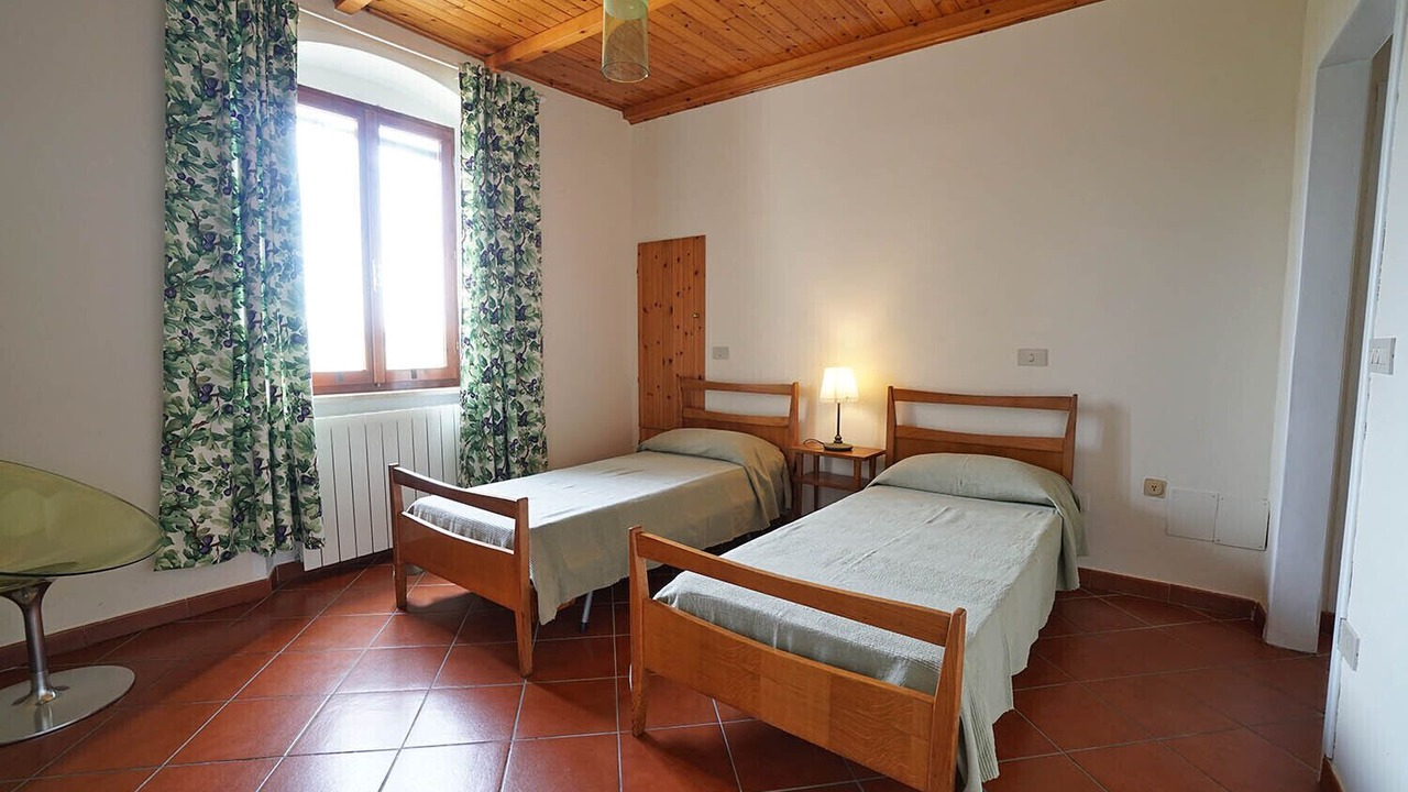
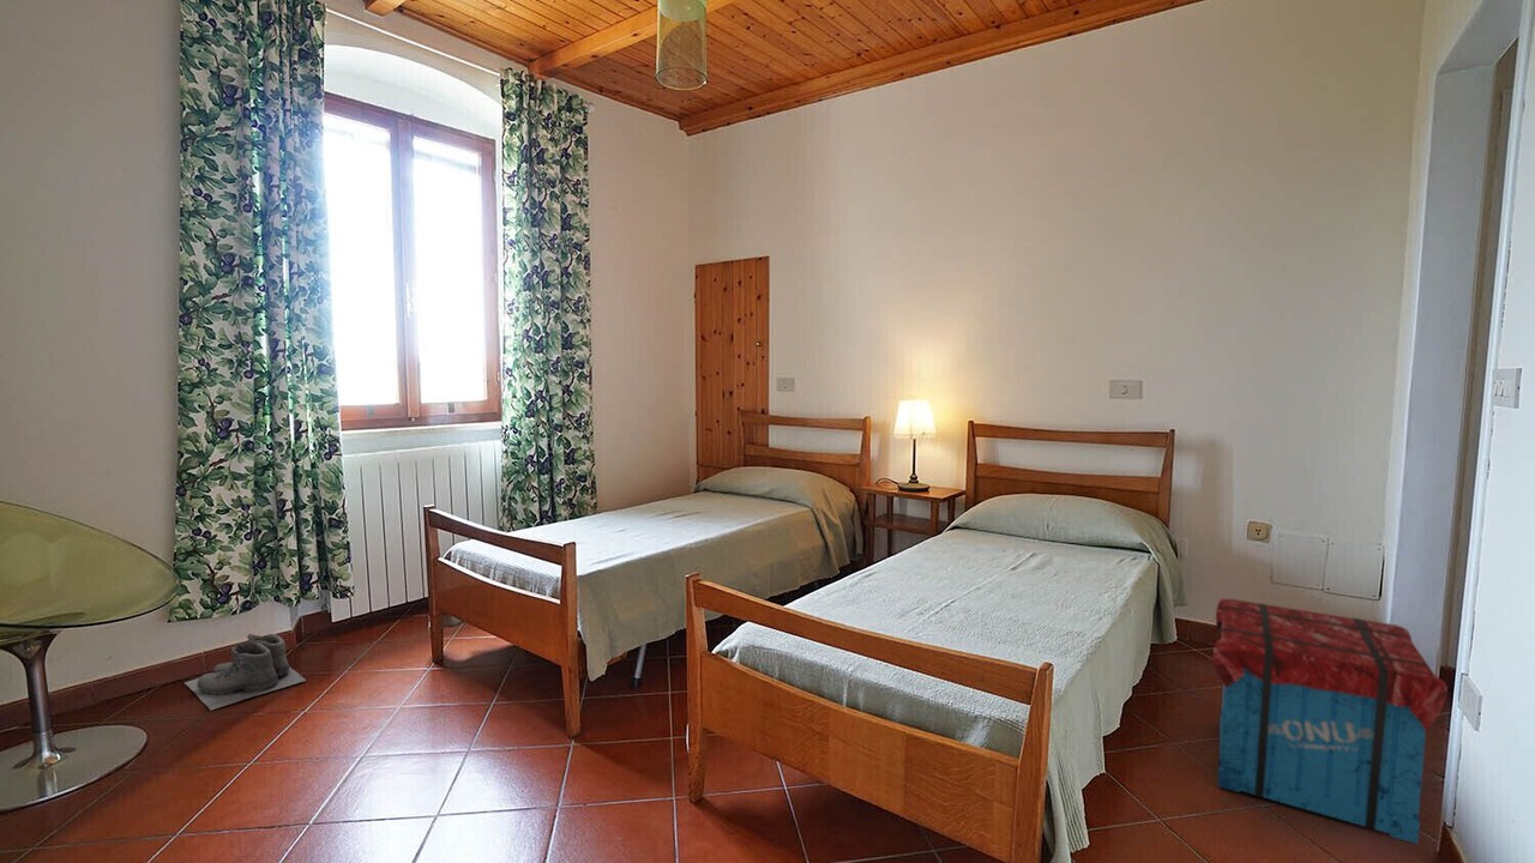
+ storage crate (1310, 704)
+ boots (243, 659)
